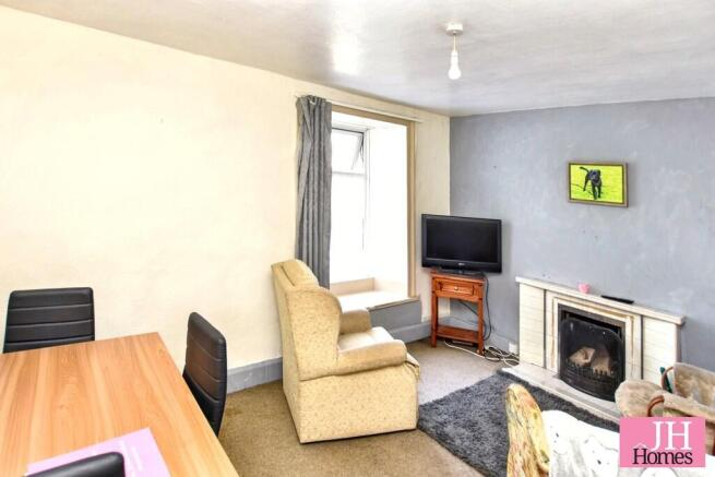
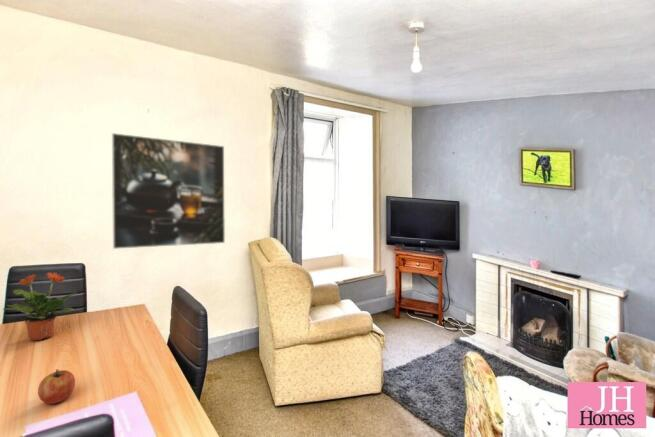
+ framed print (173, 193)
+ potted plant (41, 304)
+ fruit (57, 385)
